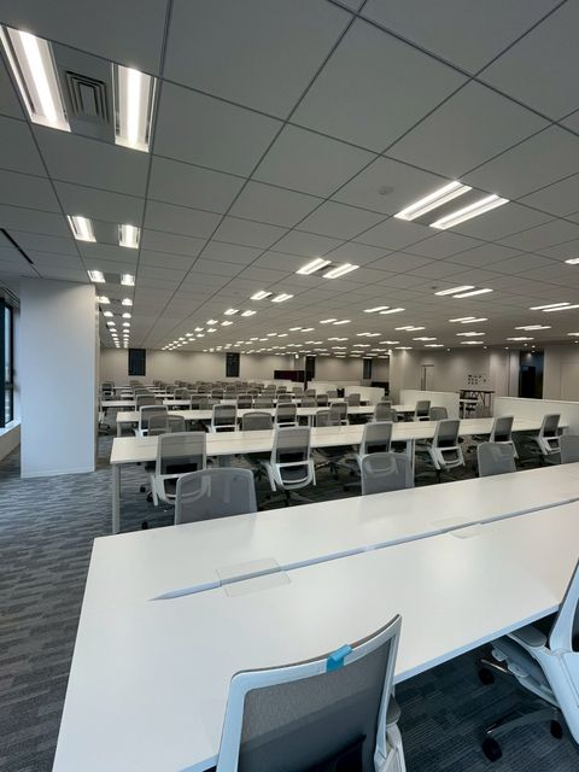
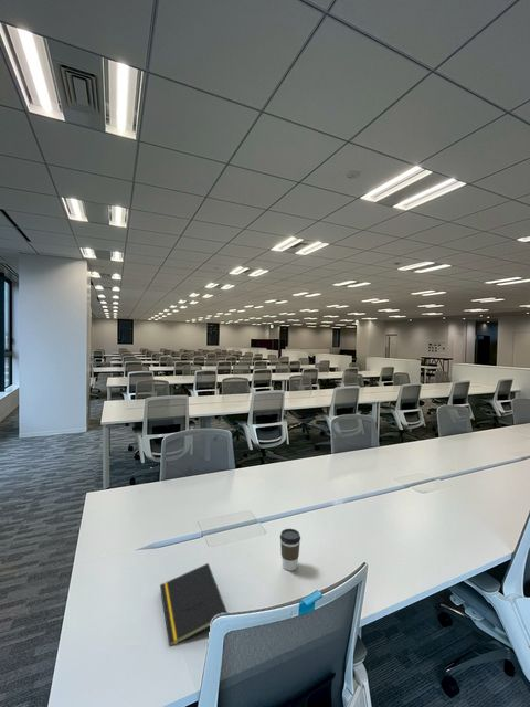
+ notepad (191, 600)
+ coffee cup (289, 549)
